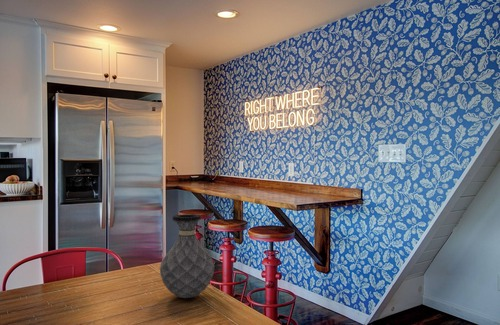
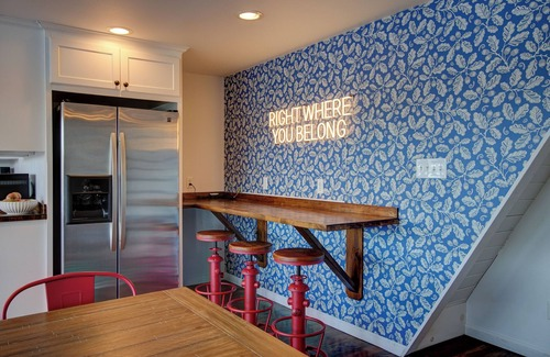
- vase (187, 256)
